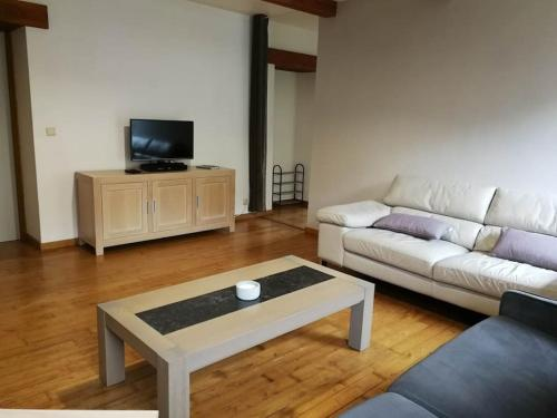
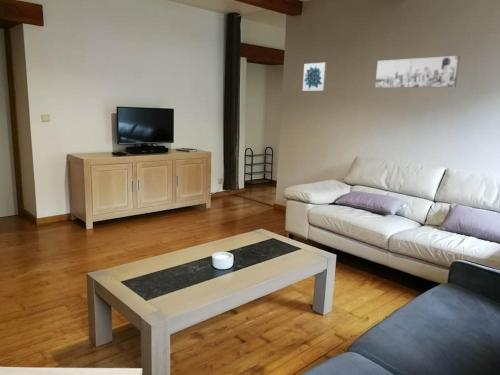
+ wall art (414, 73)
+ wall art (314, 77)
